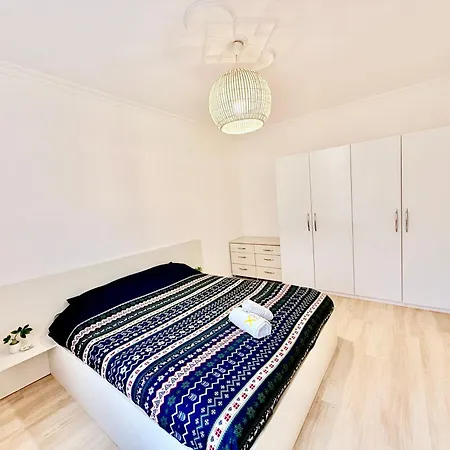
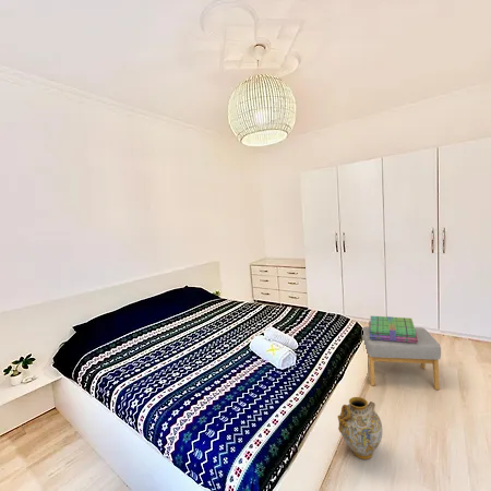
+ footstool (398, 355)
+ ceramic jug (360, 427)
+ stack of books (391, 328)
